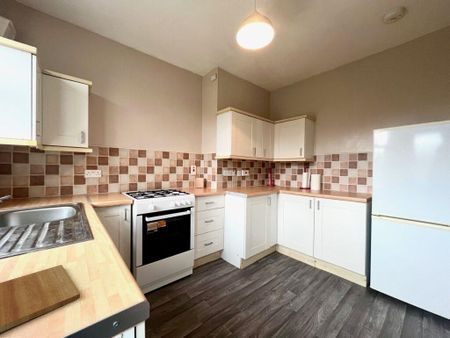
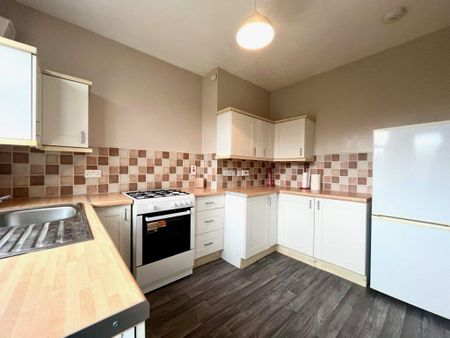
- cutting board (33, 292)
